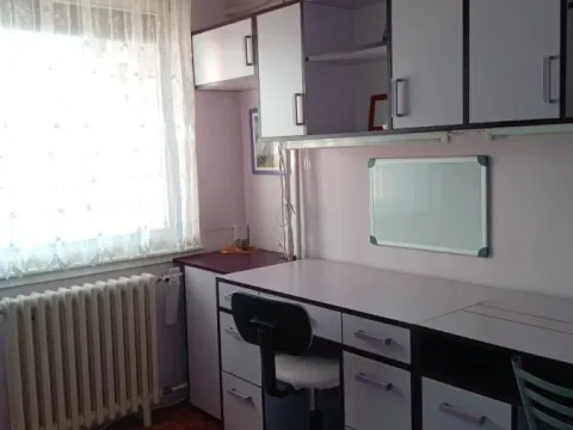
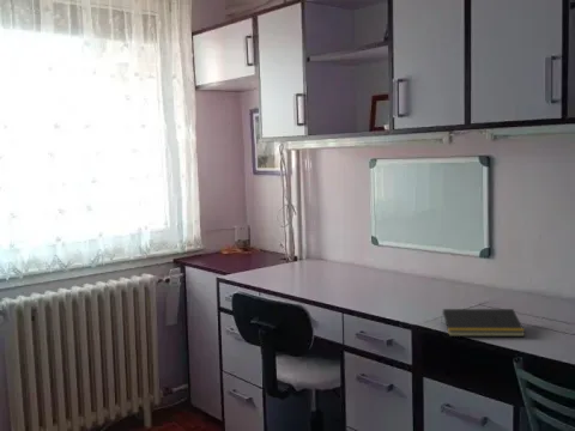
+ notepad (482, 321)
